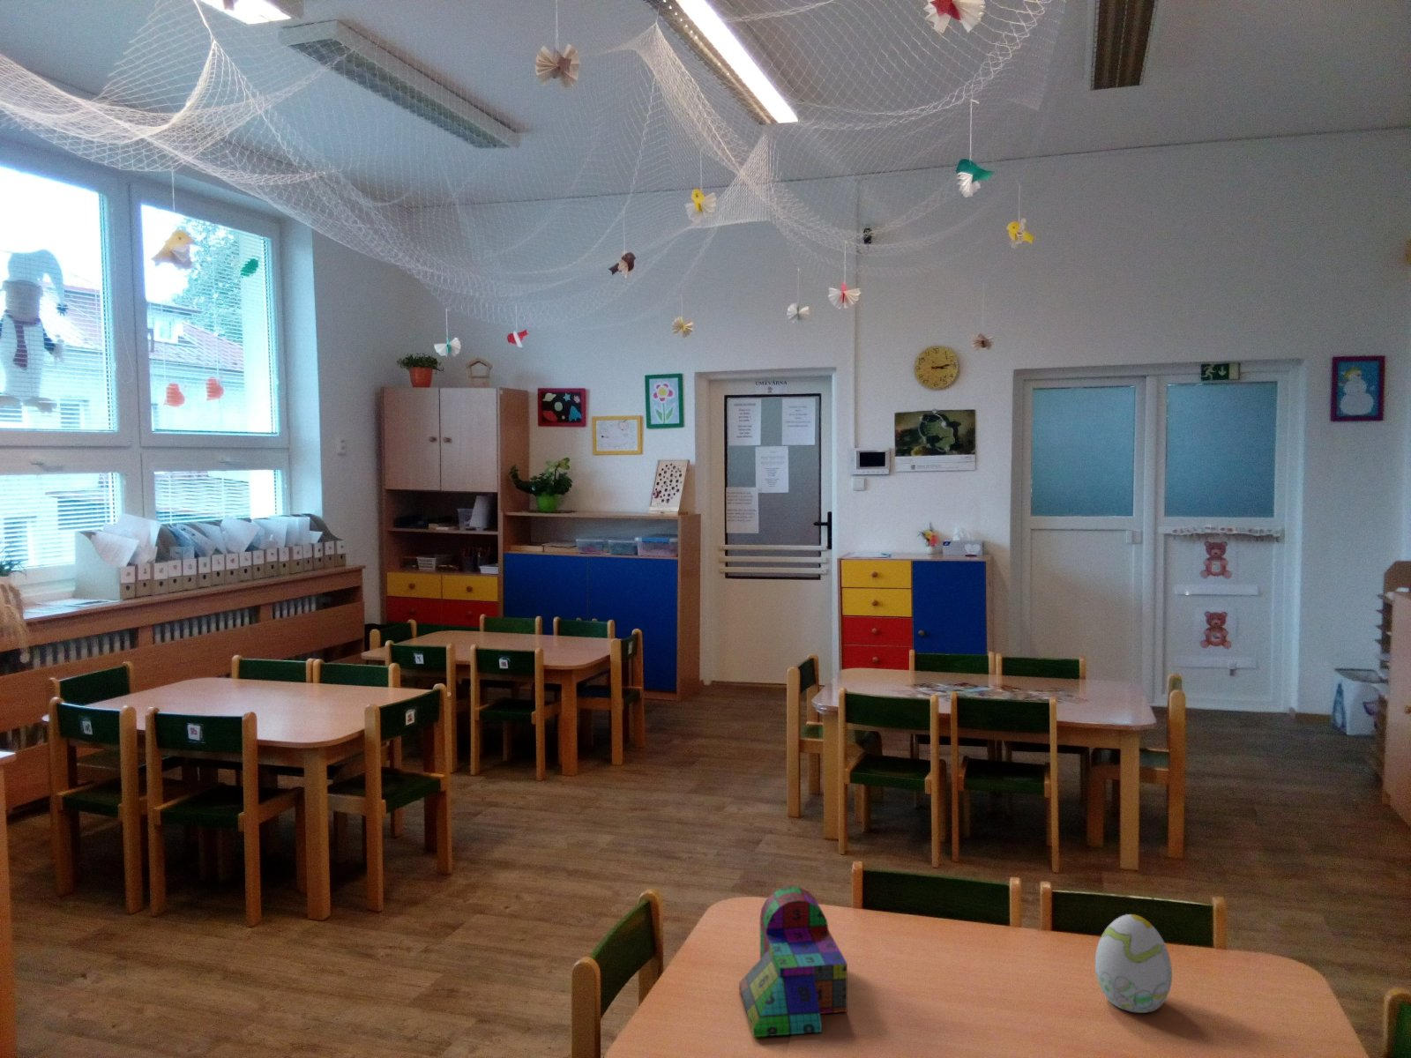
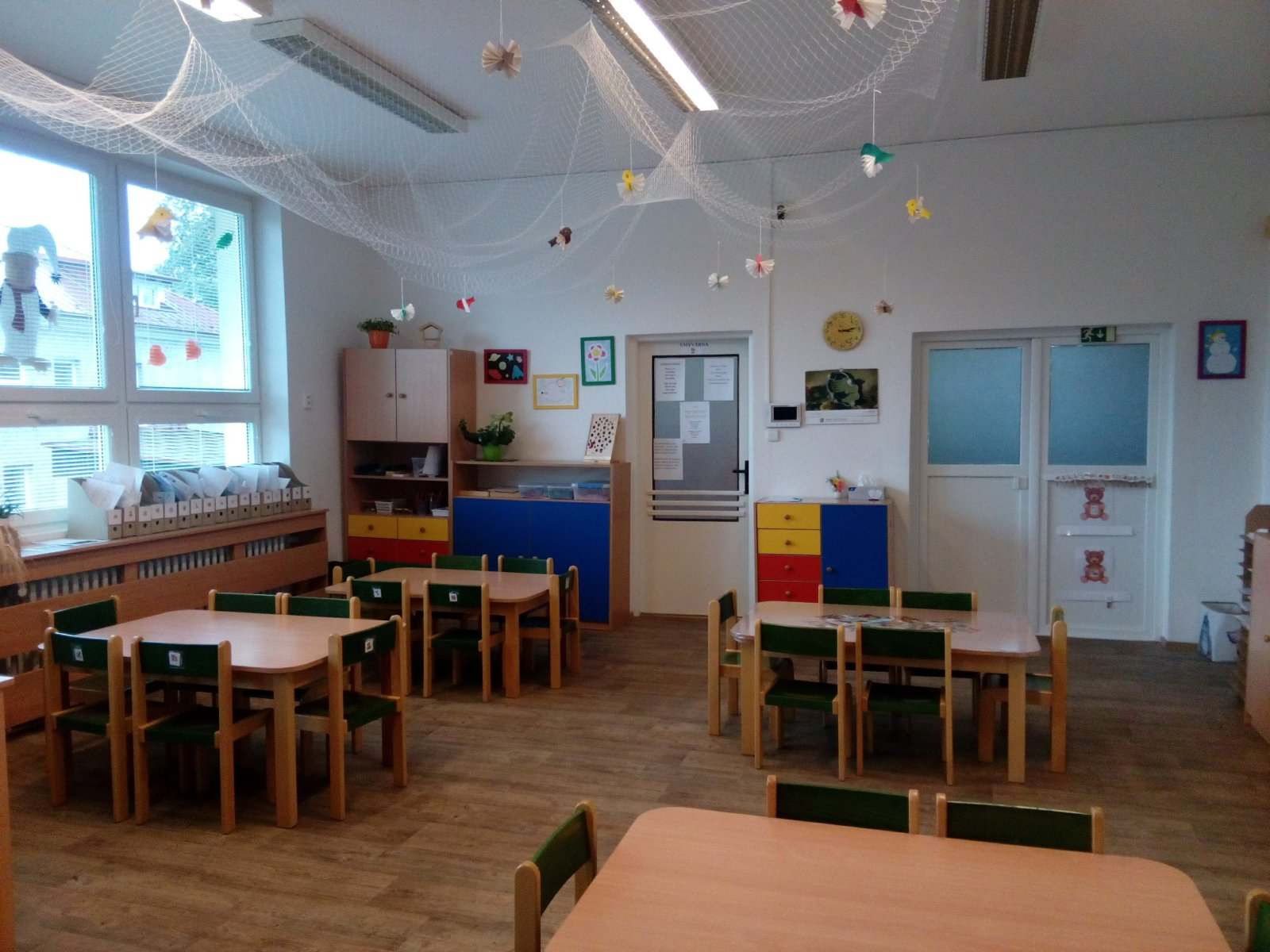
- decorative egg (1133, 958)
- puzzle (789, 955)
